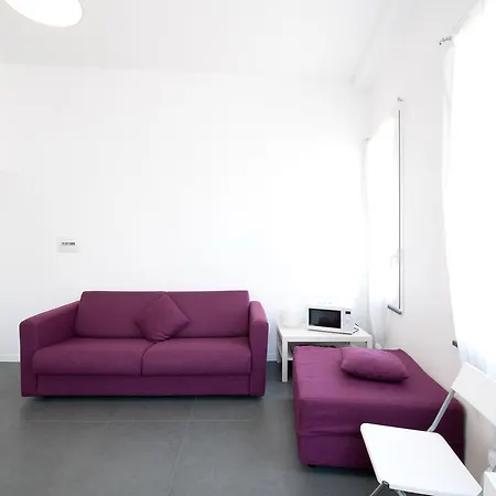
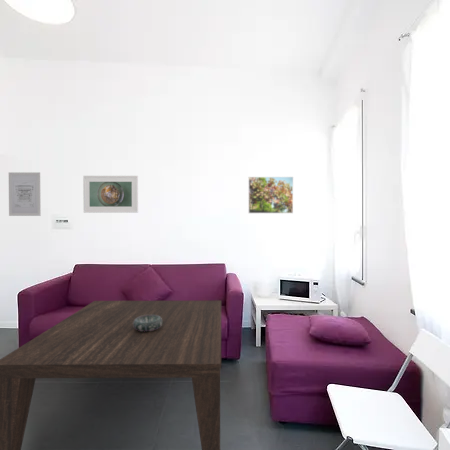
+ coffee table (139, 364)
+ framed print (270, 195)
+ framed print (110, 194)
+ decorative bowl (147, 322)
+ wall art (24, 194)
